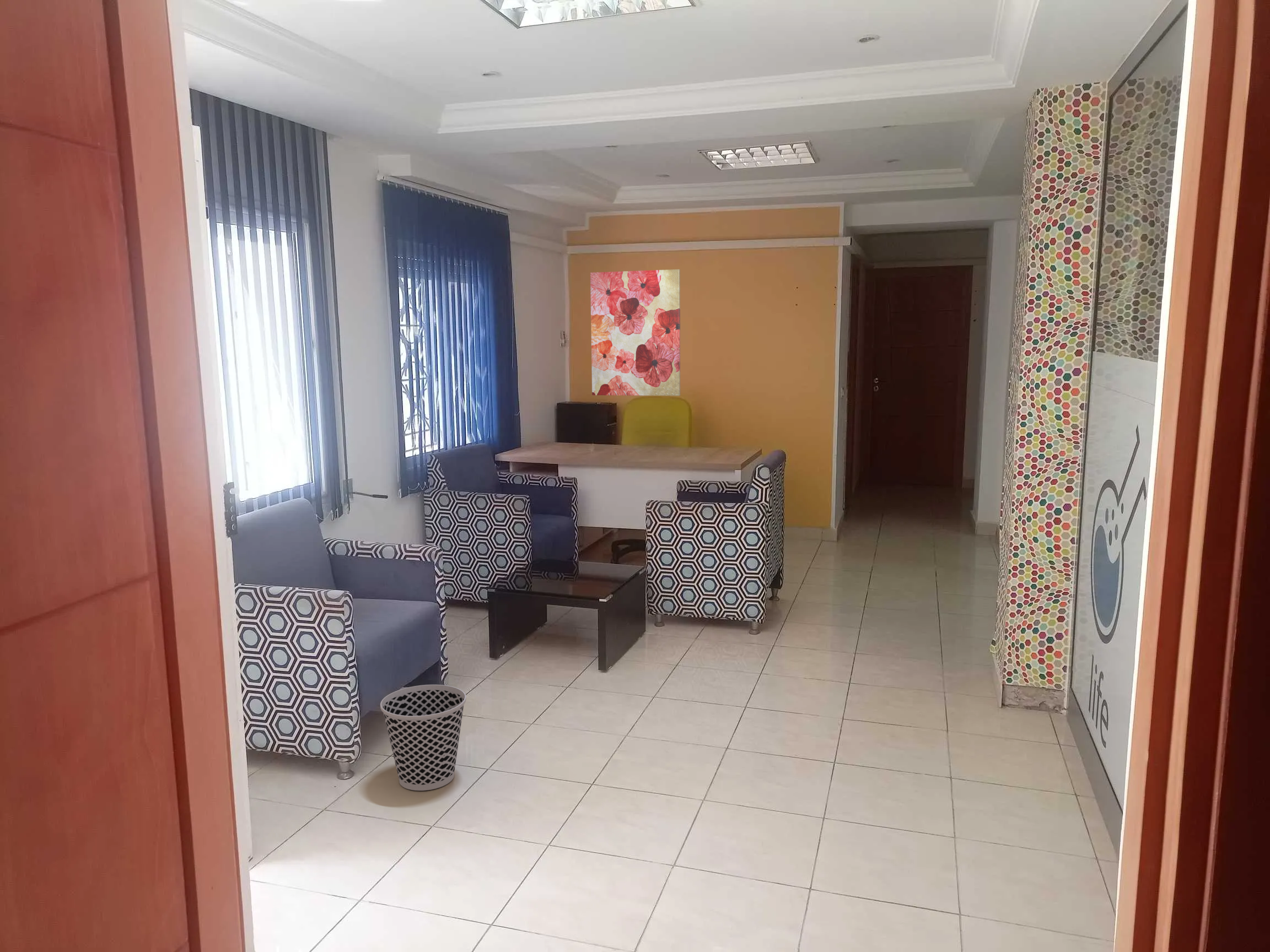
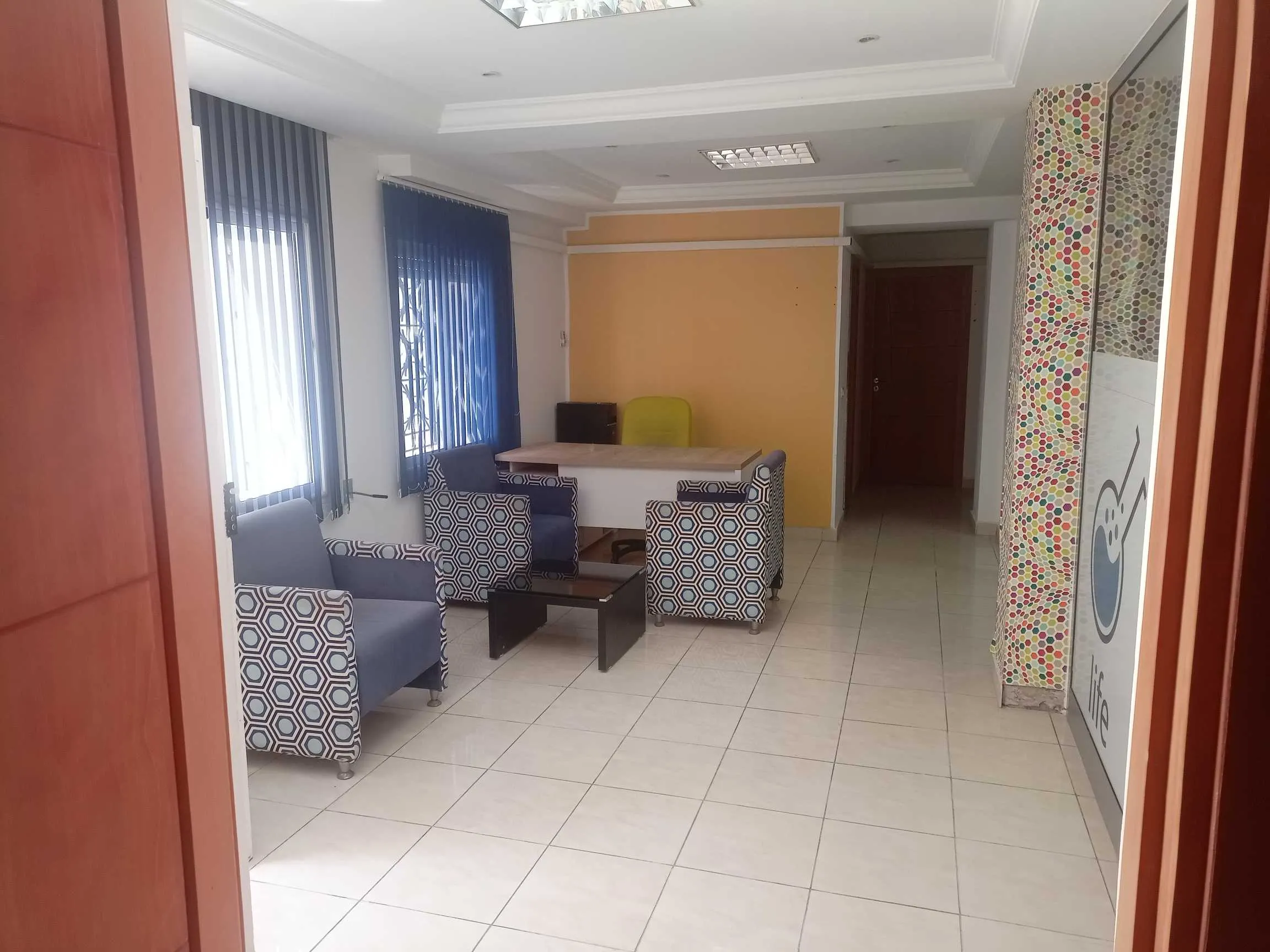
- wastebasket (425, 739)
- wall art (635, 333)
